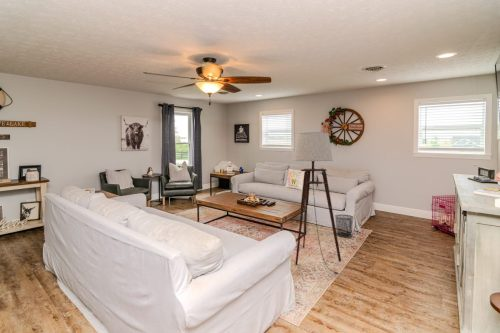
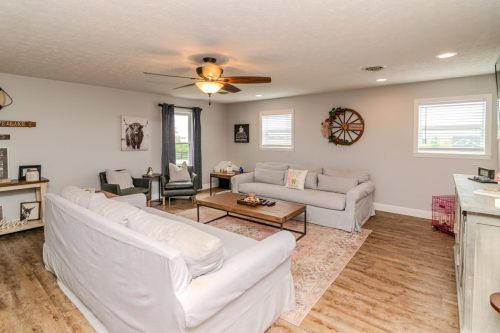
- waste bin (344, 225)
- floor lamp (314, 199)
